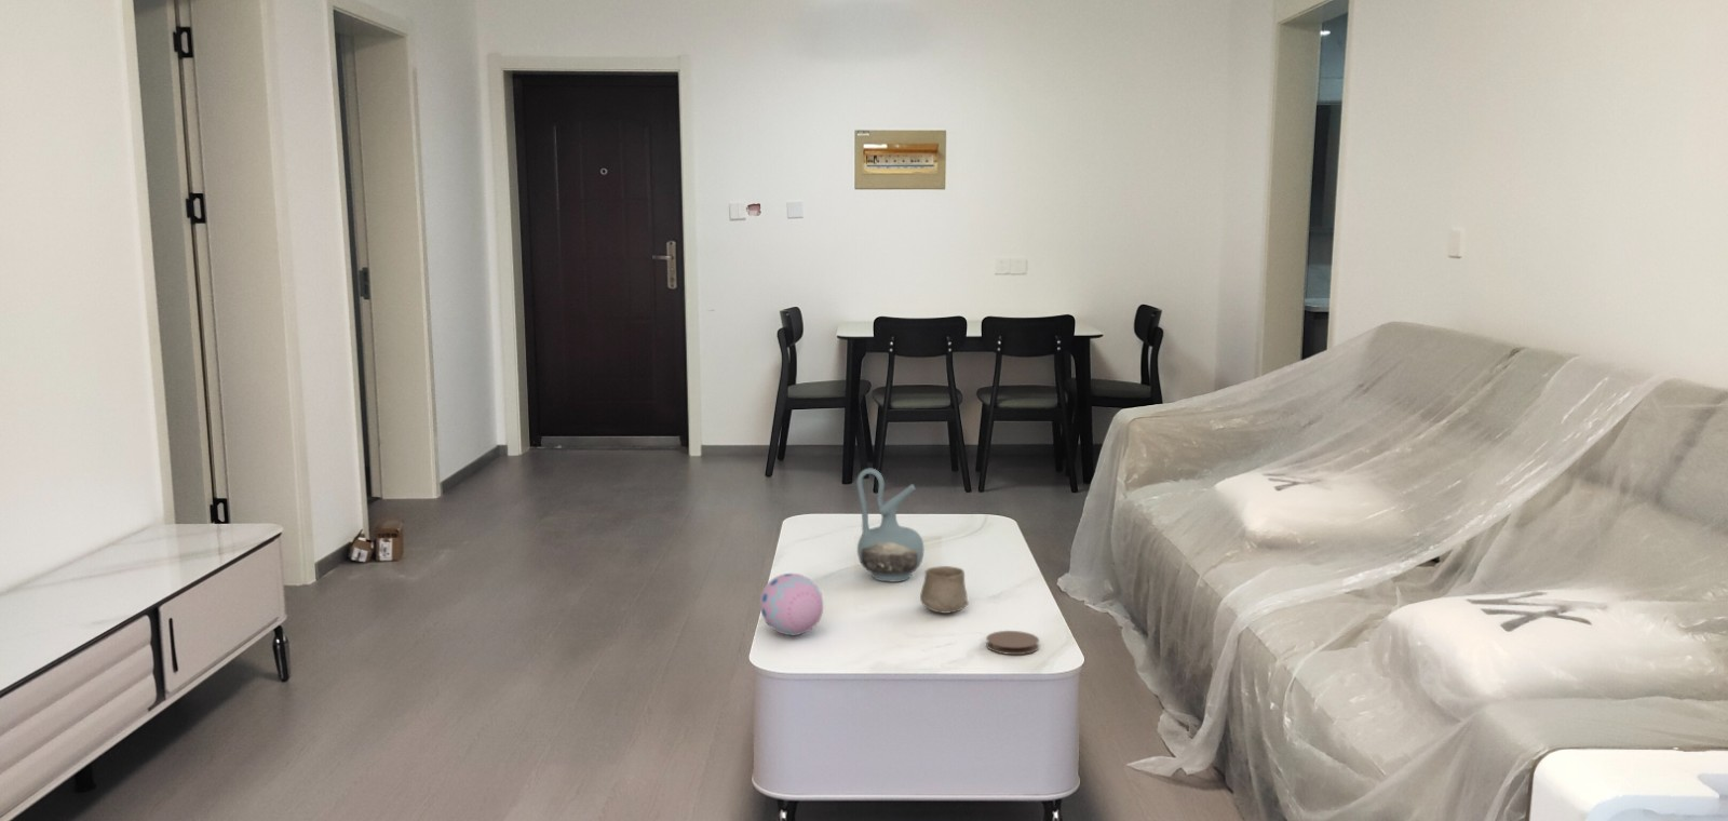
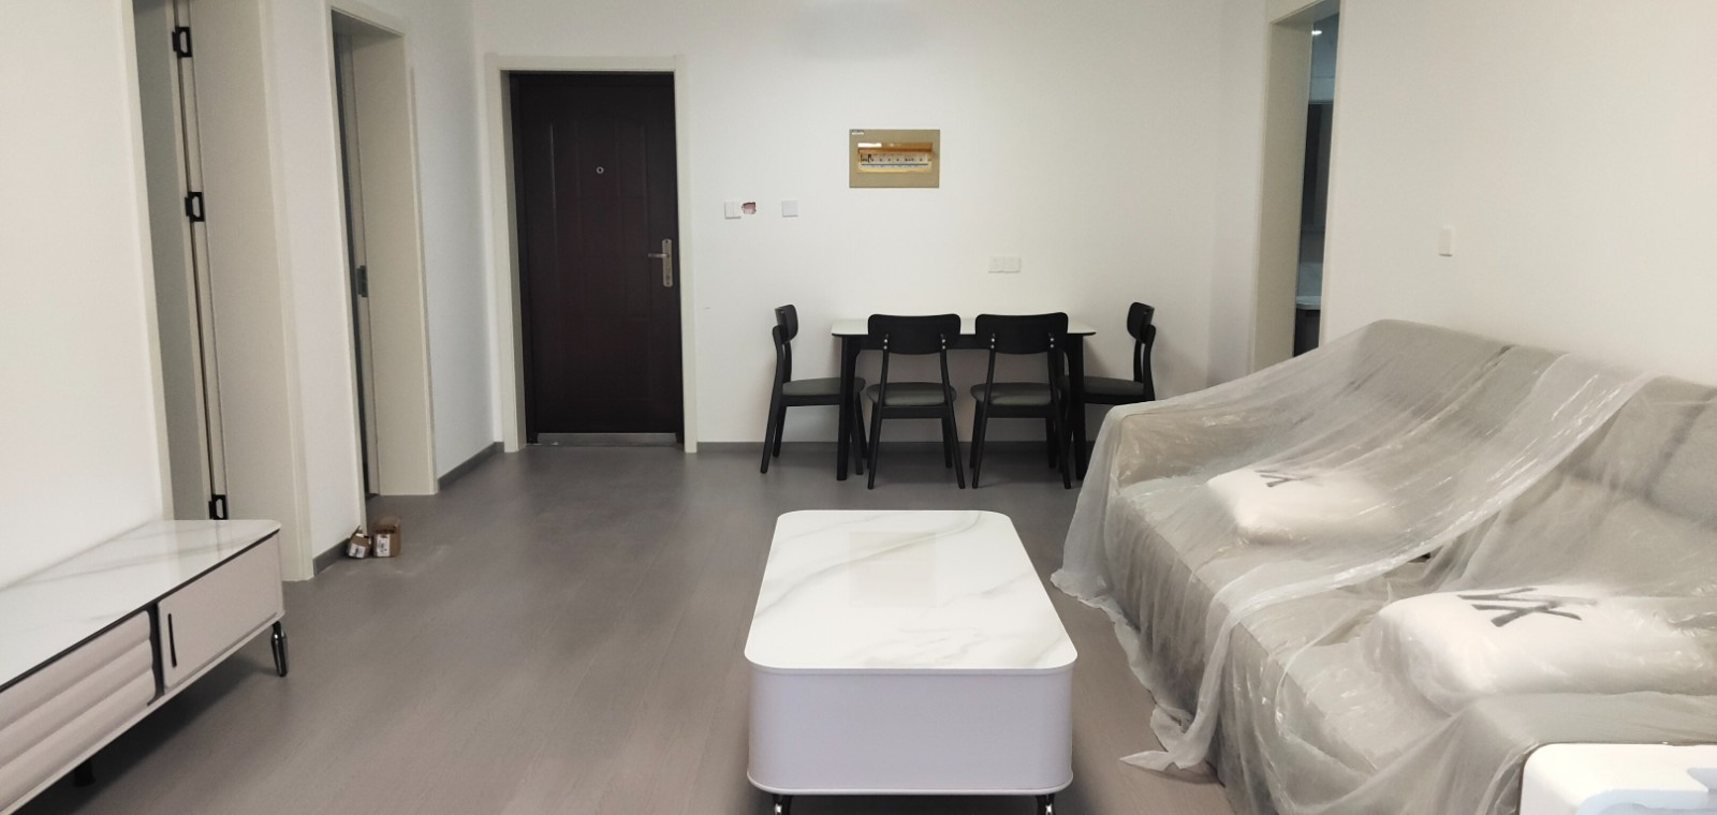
- coaster (1012, 641)
- decorative egg (790, 604)
- cup (944, 590)
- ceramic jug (890, 522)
